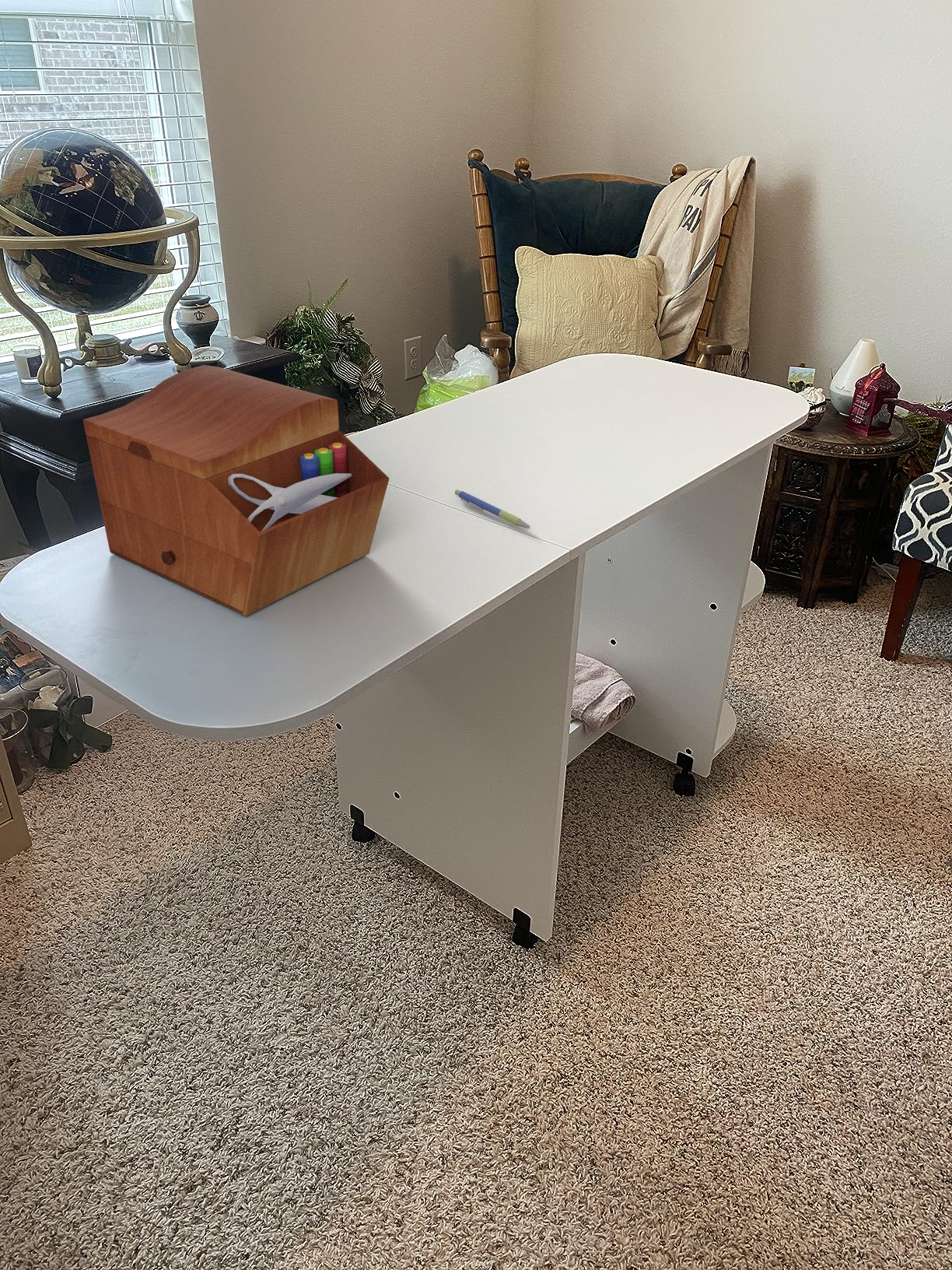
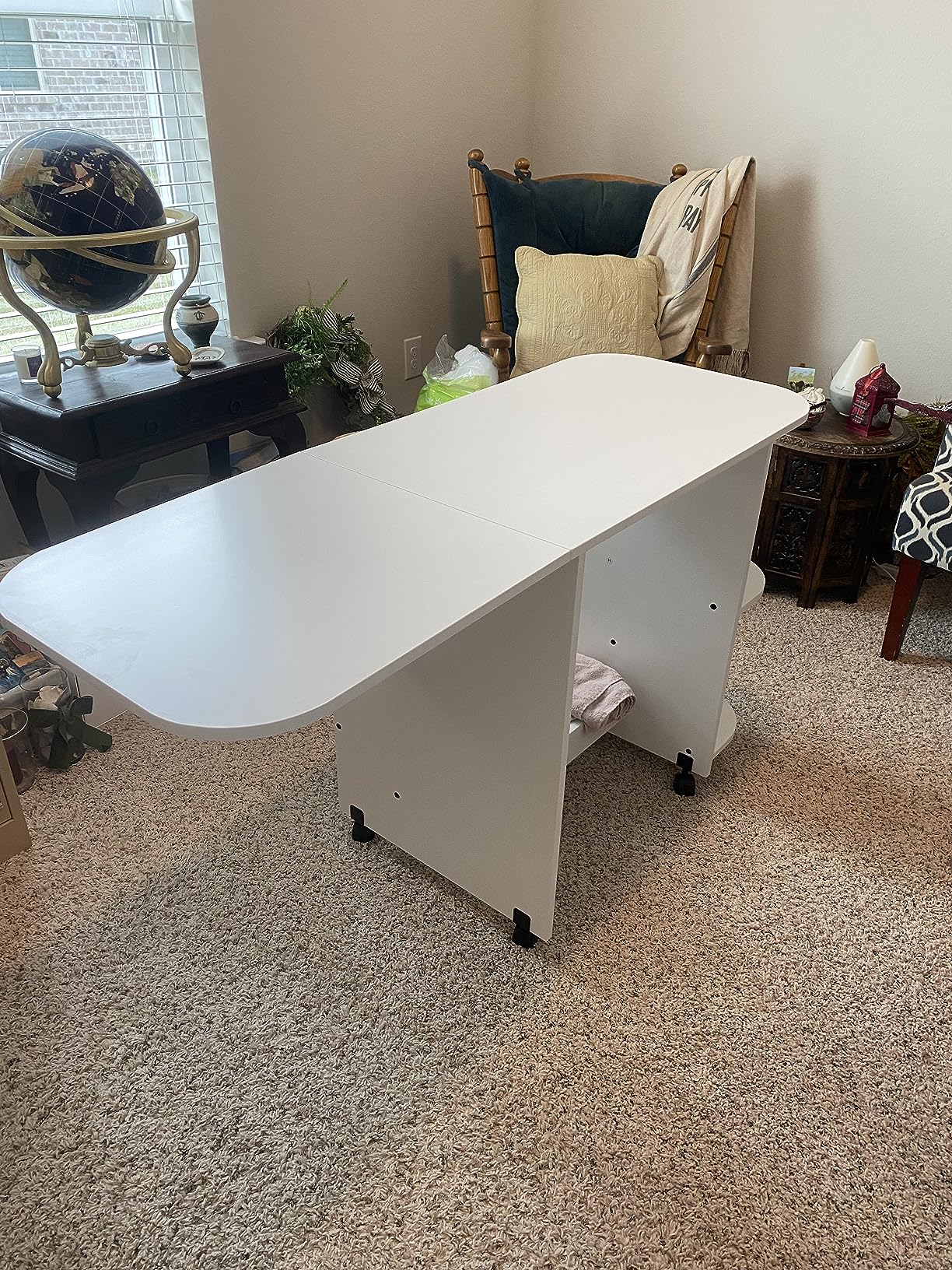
- sewing box (237, 485)
- pen (492, 509)
